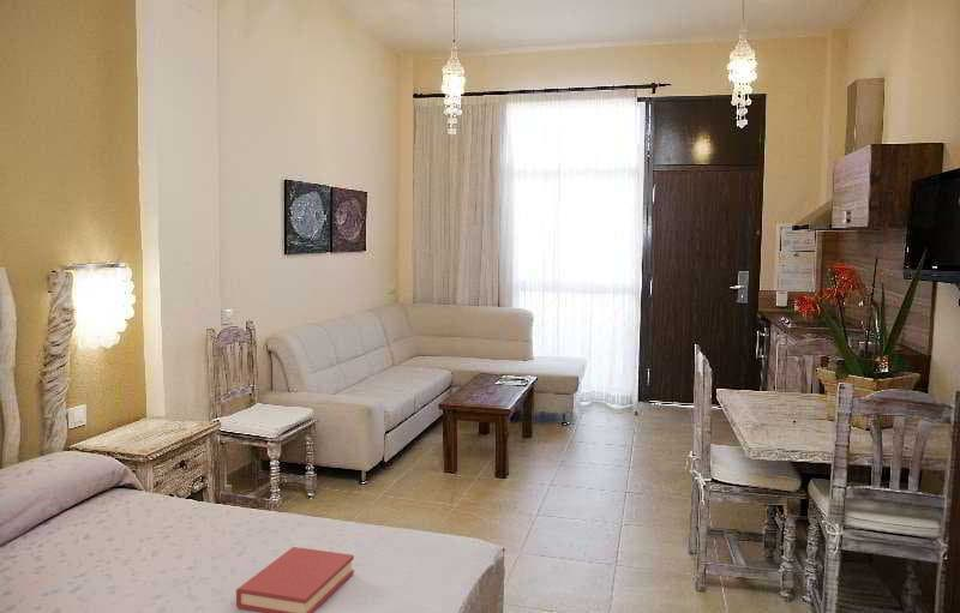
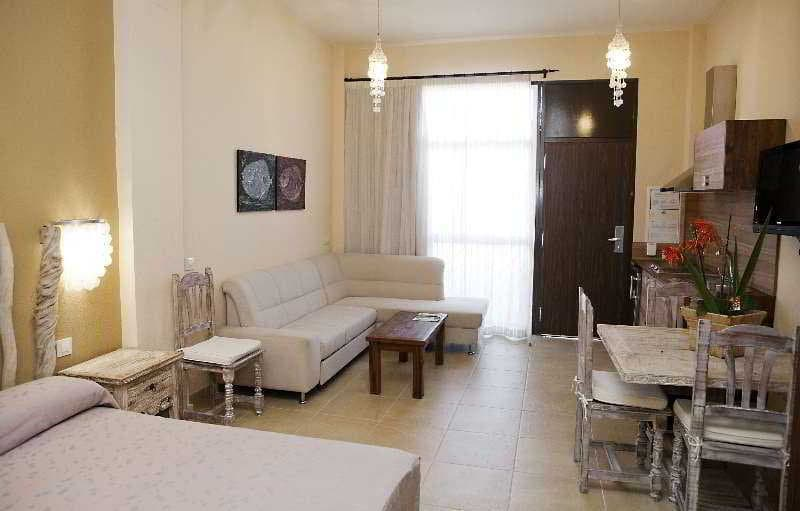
- hardback book (298, 579)
